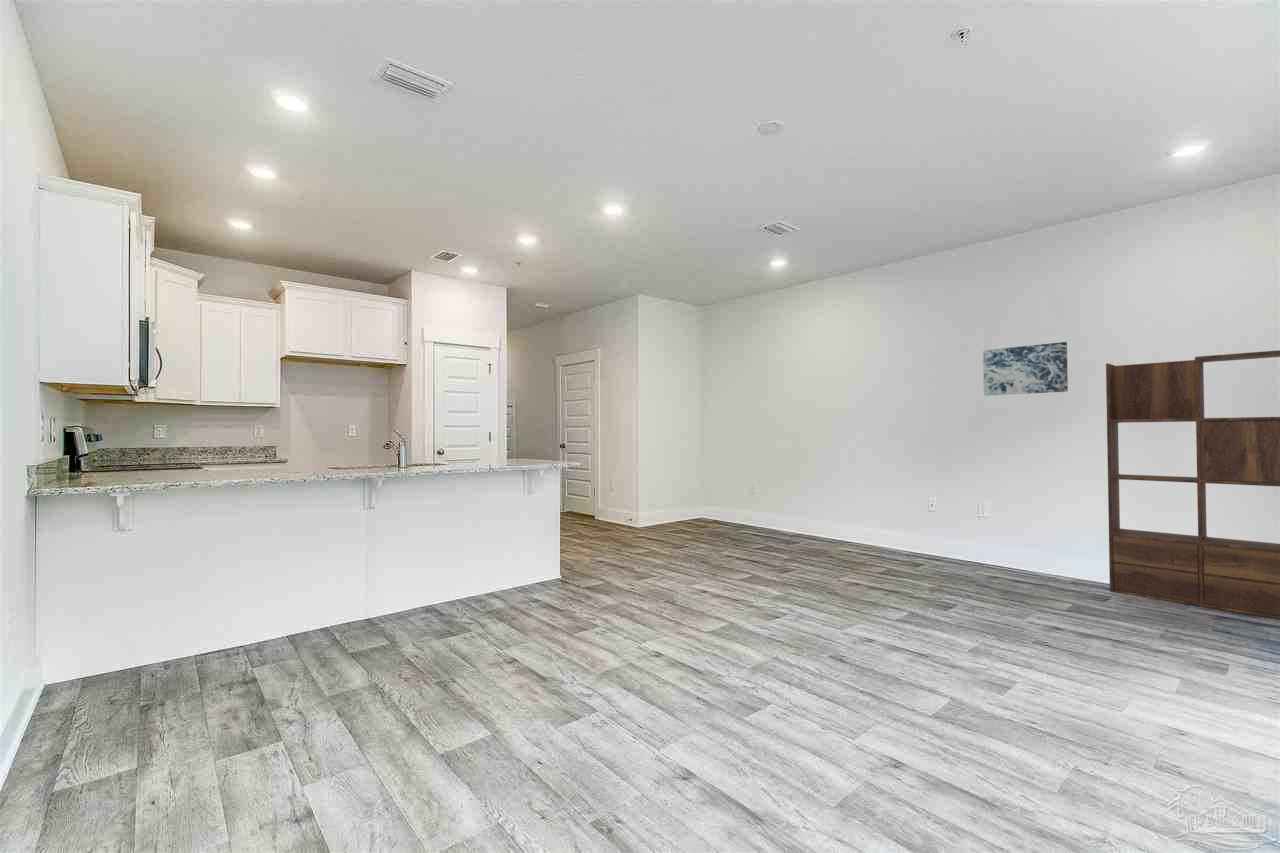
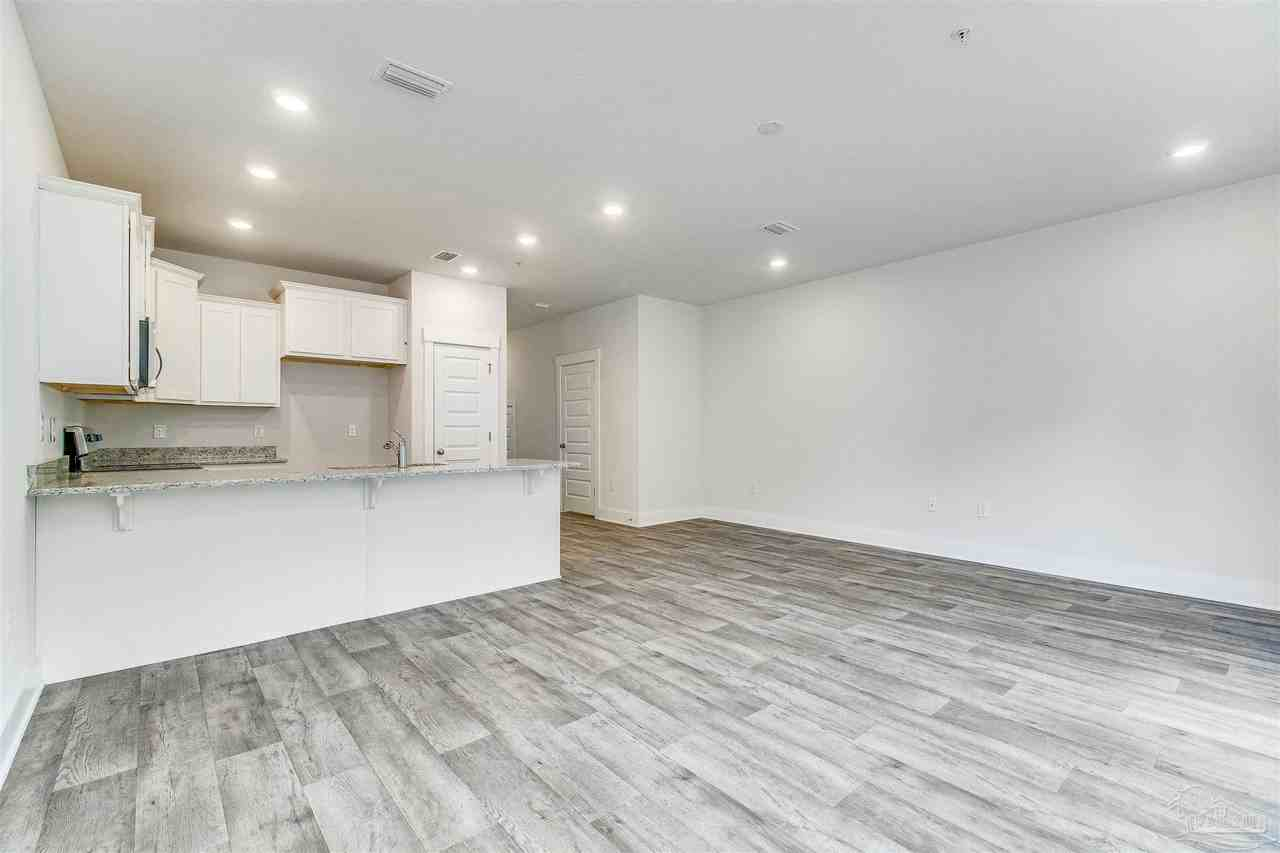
- bookshelf (1201, 480)
- wall art (1023, 370)
